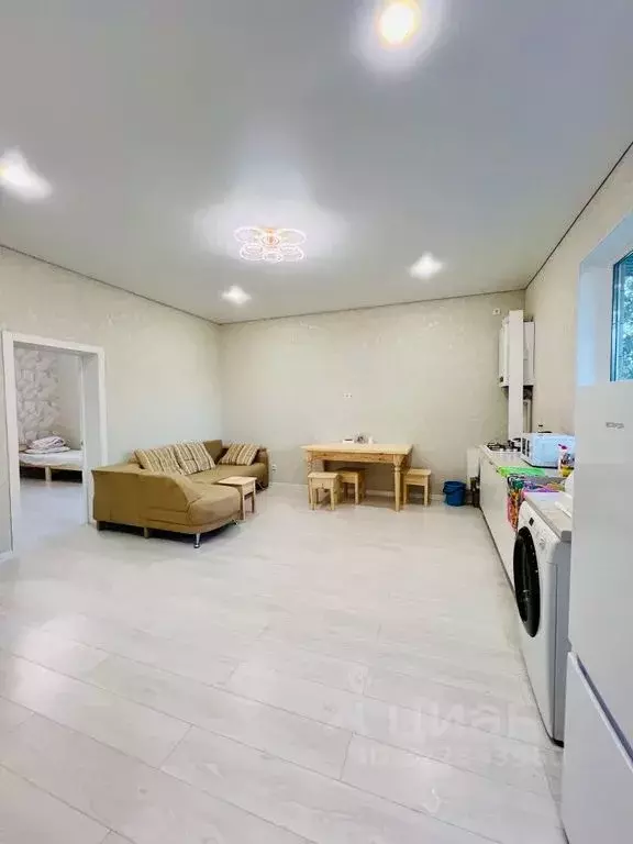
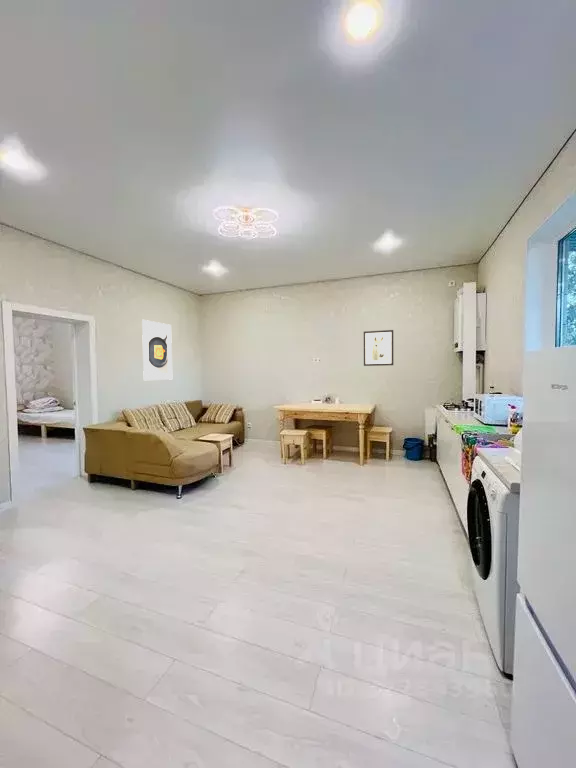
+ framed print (158, 351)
+ wall art (378, 348)
